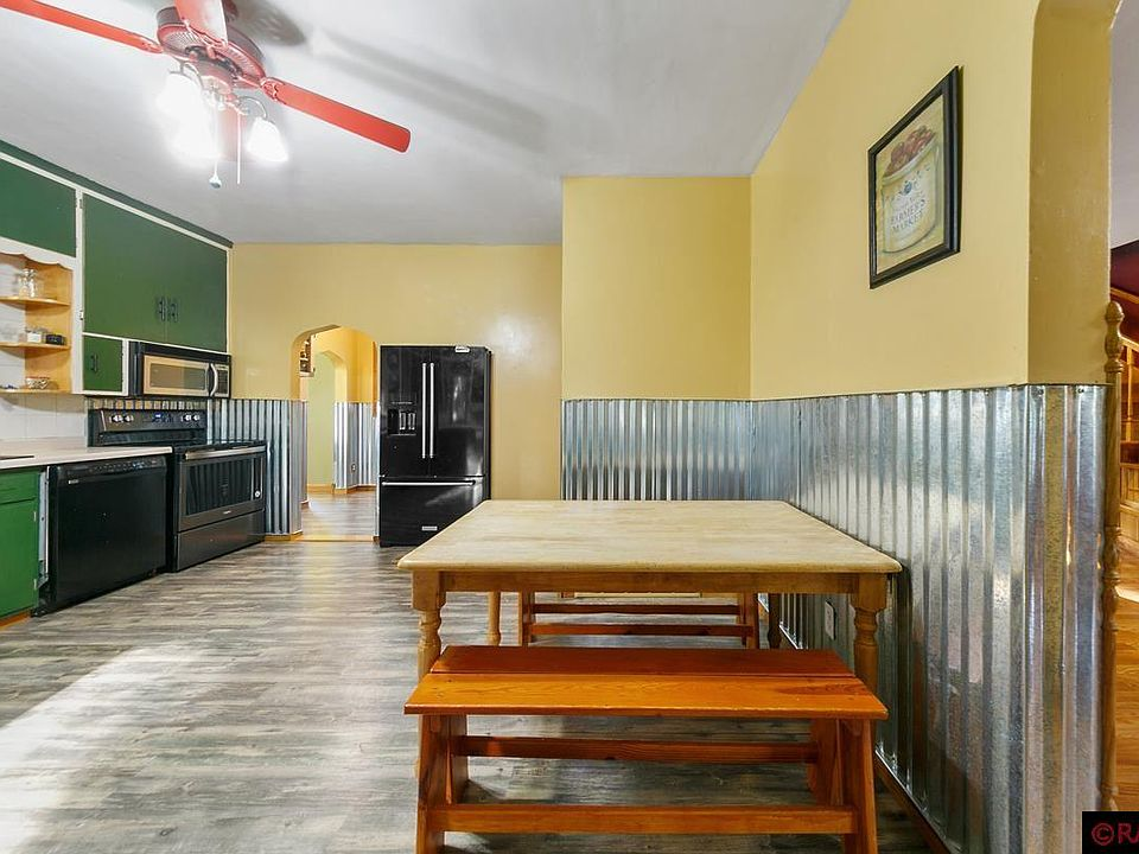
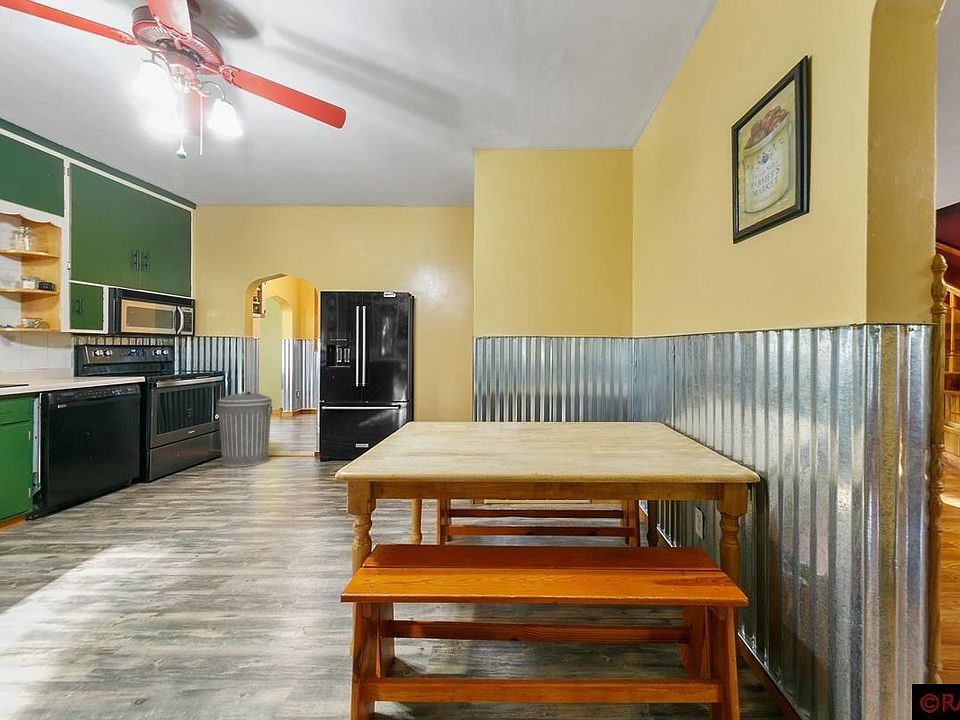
+ trash can (245, 426)
